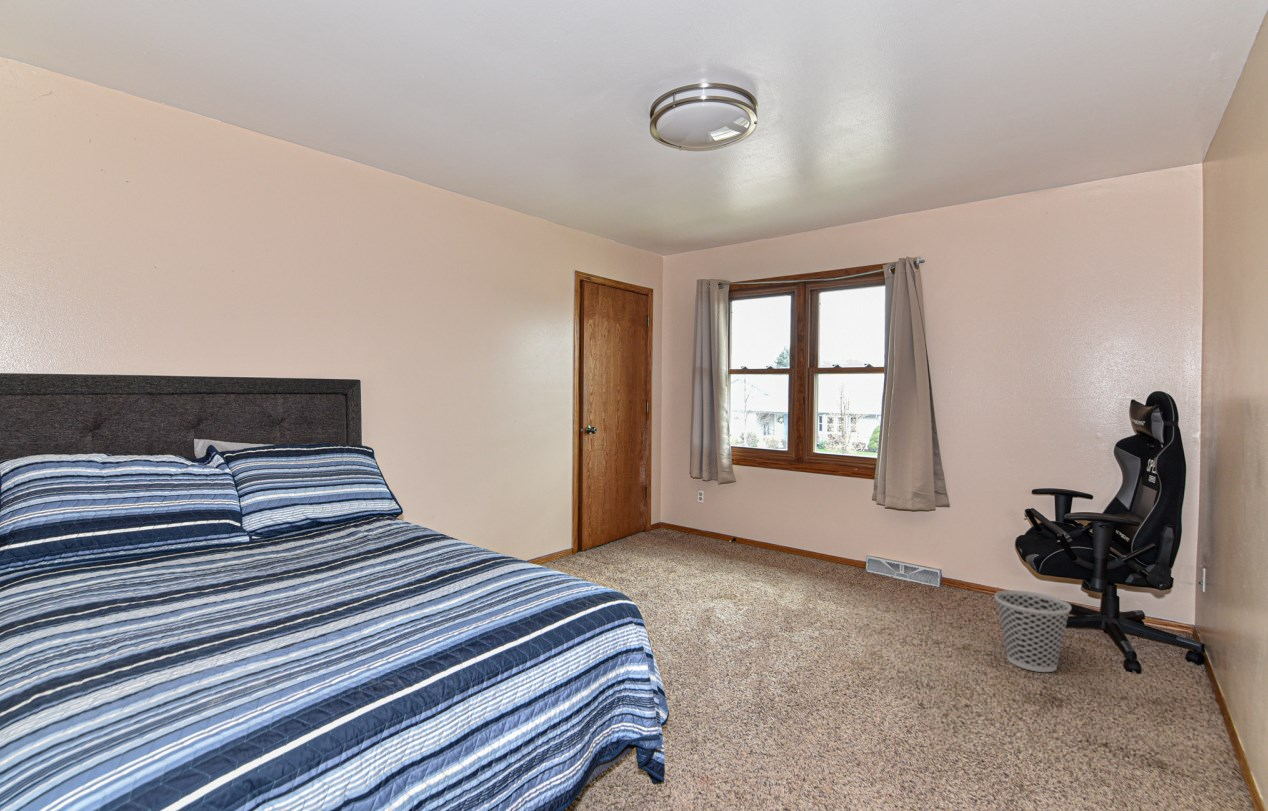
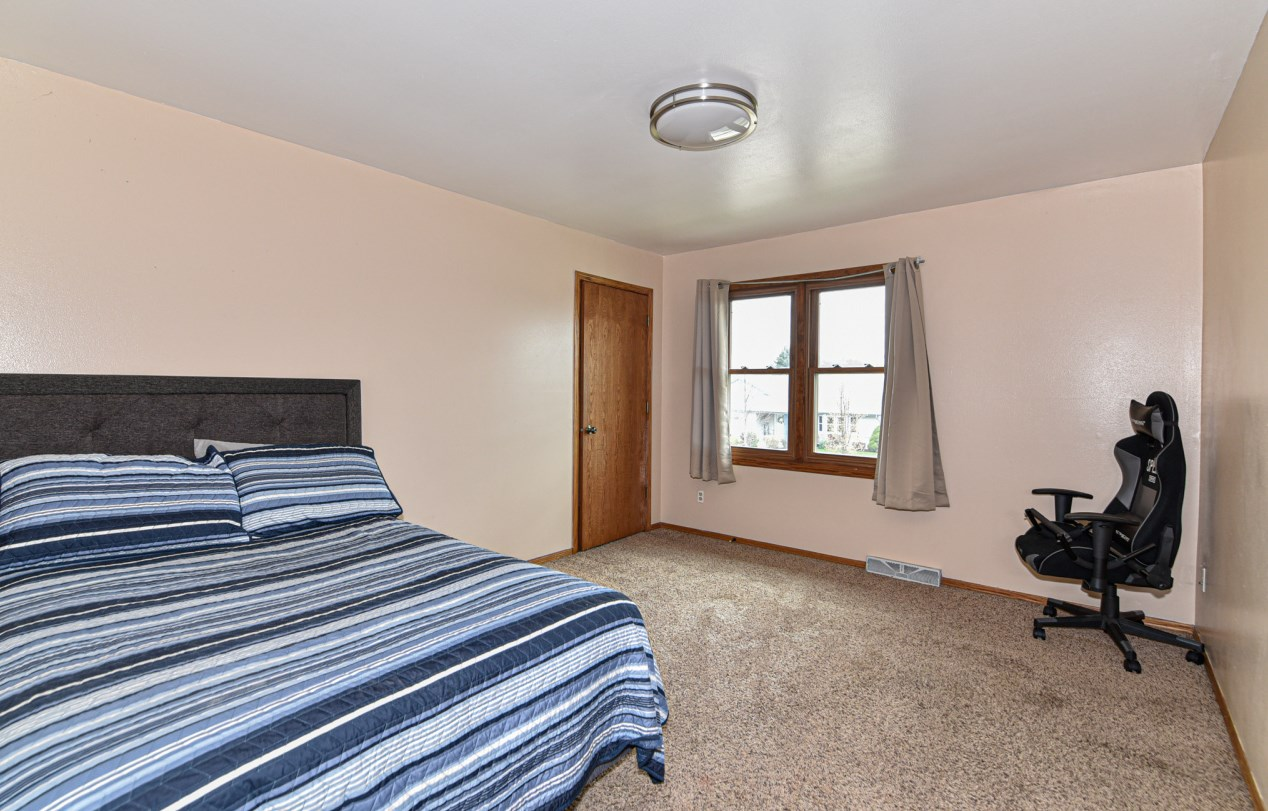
- wastebasket (1031, 631)
